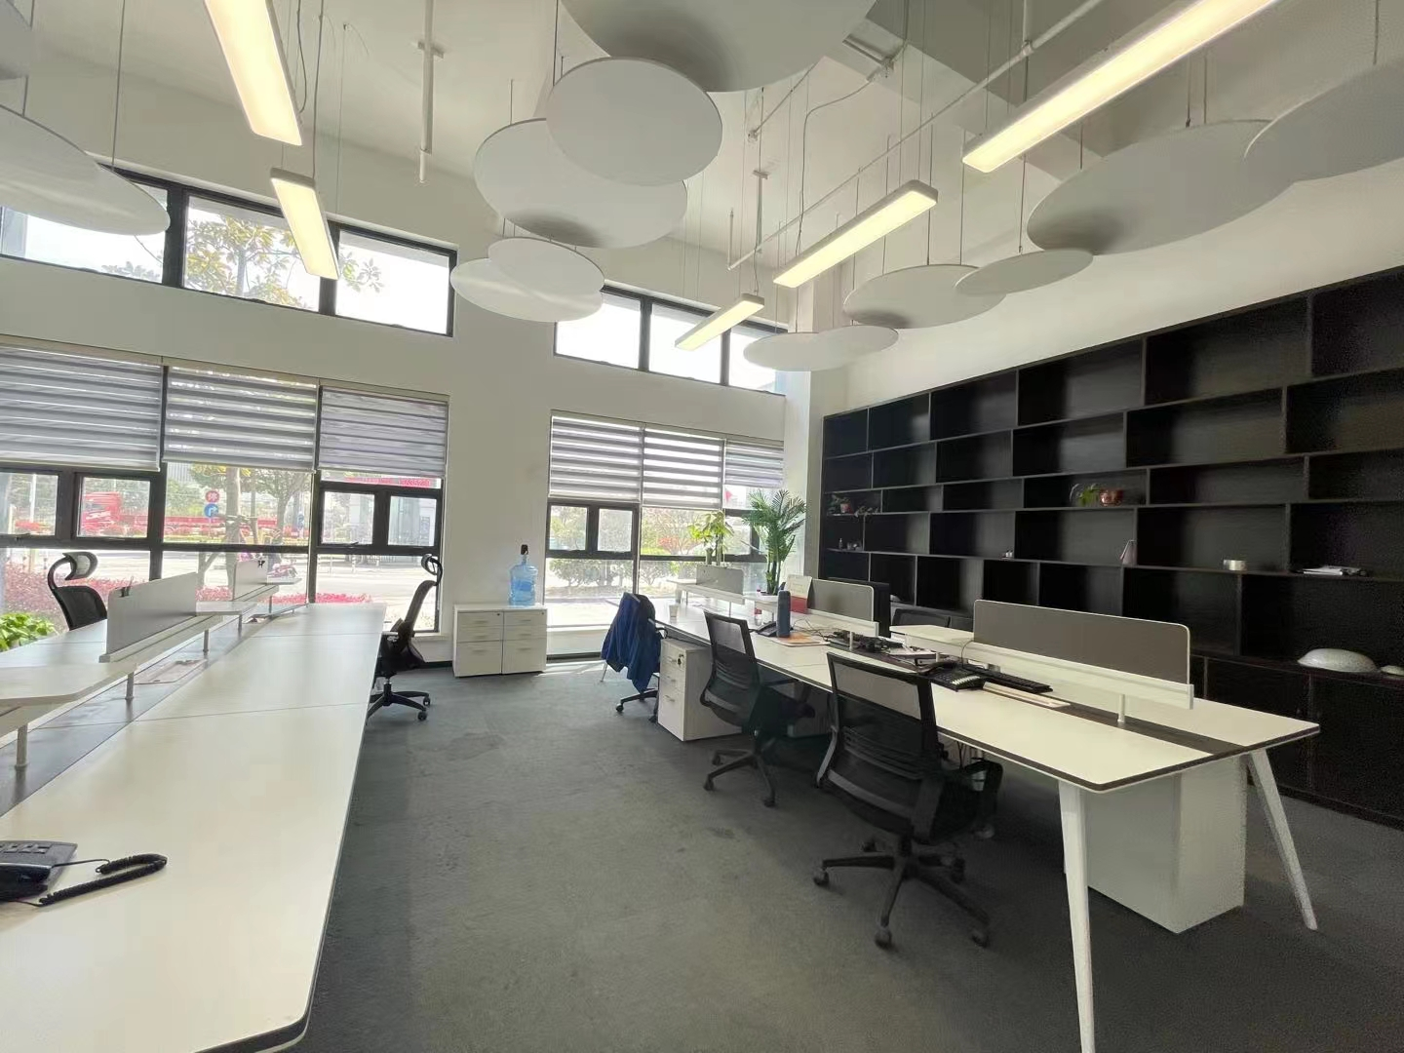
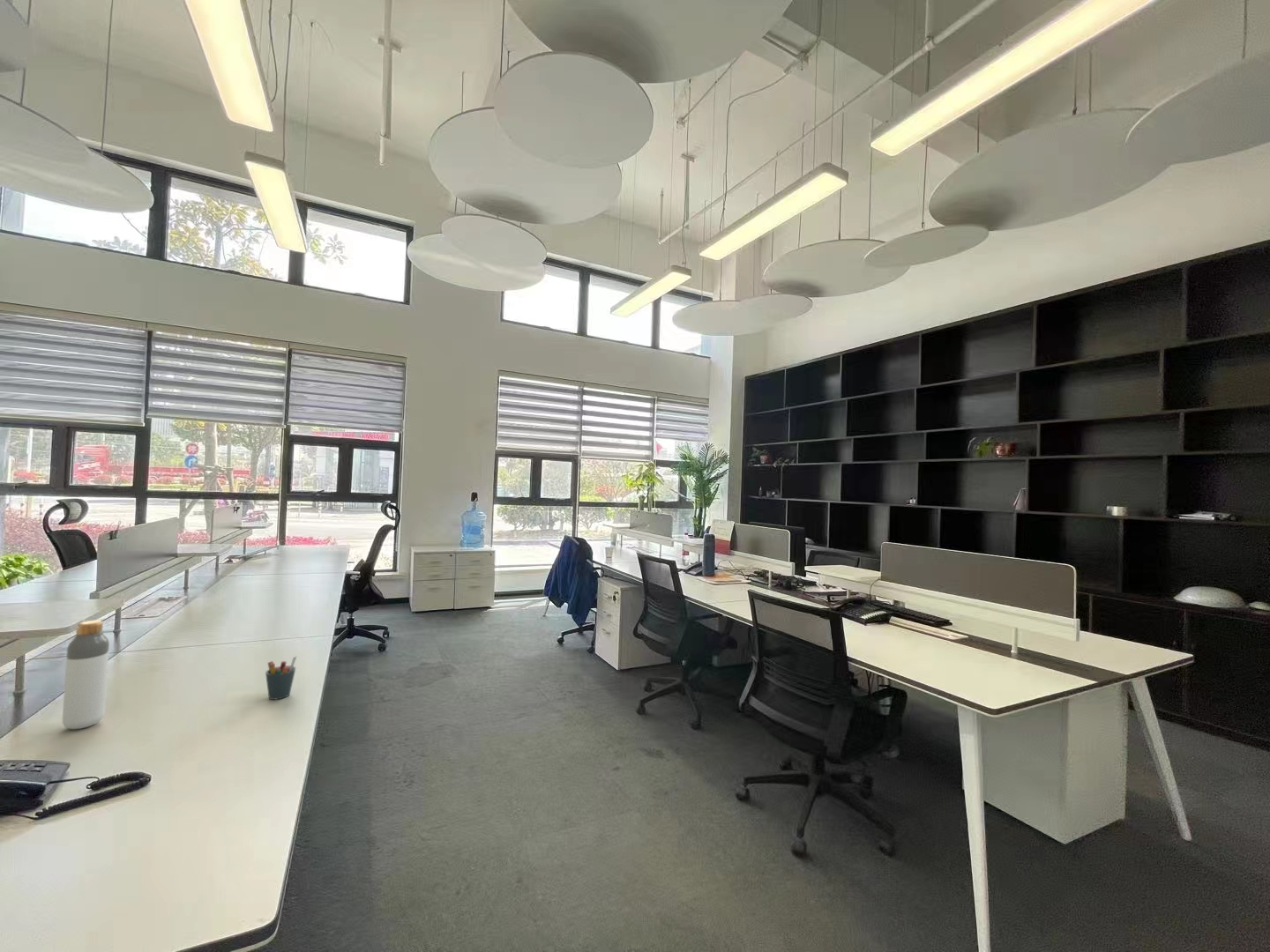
+ bottle (86, 673)
+ pen holder (280, 676)
